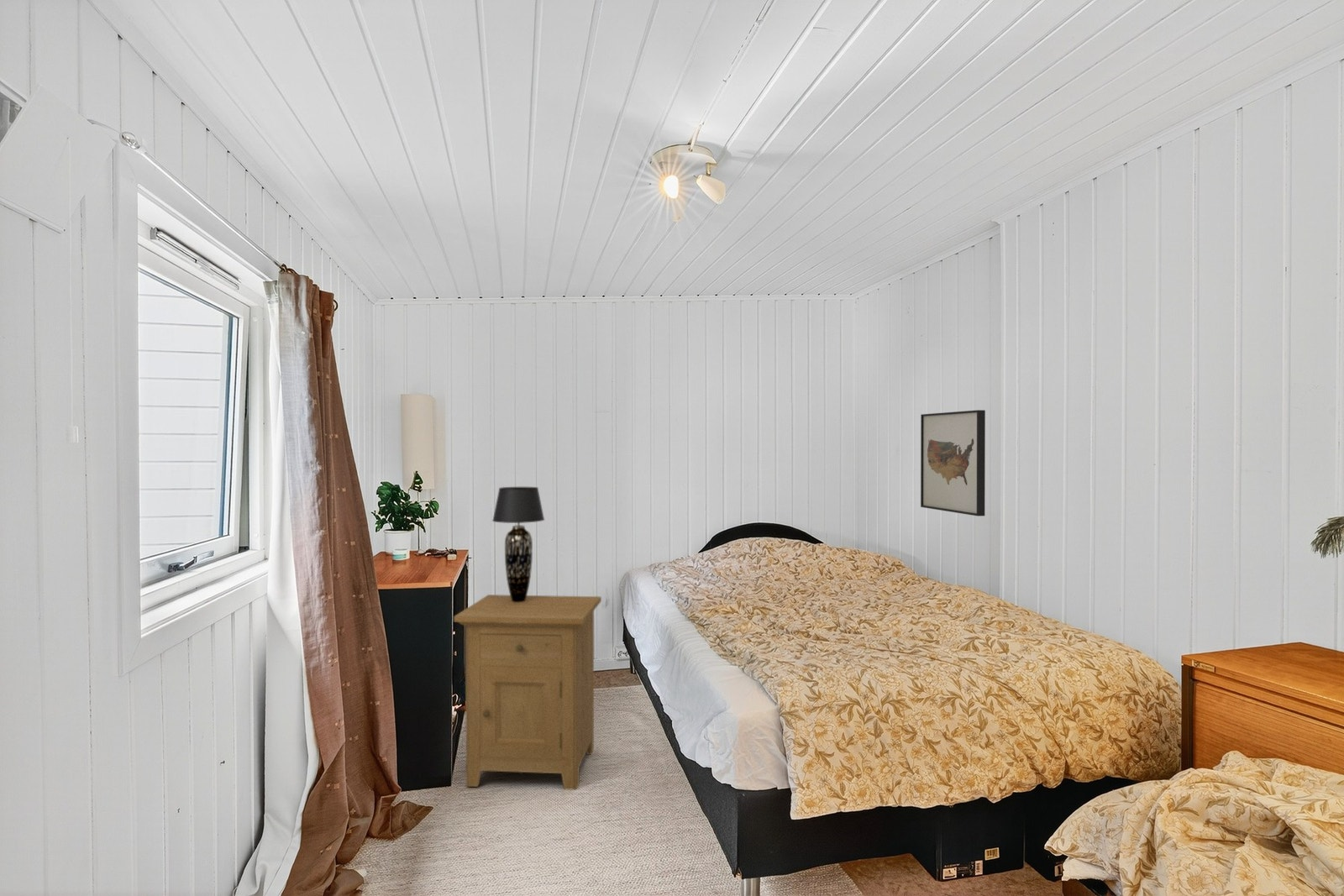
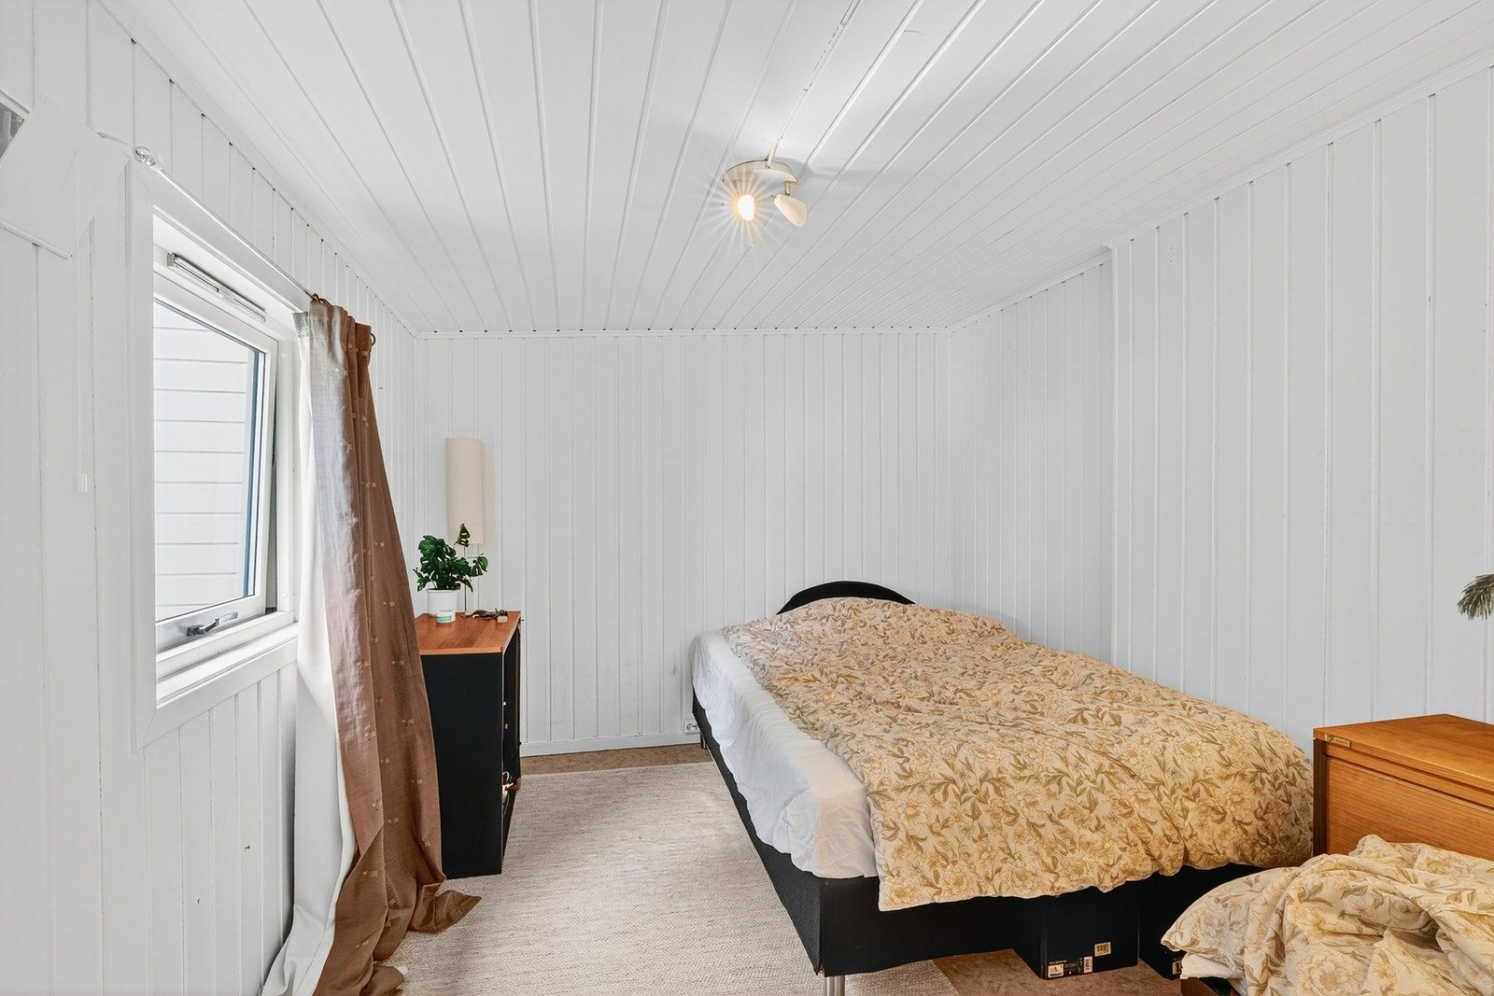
- wall art (950, 461)
- nightstand (532, 687)
- table lamp (518, 543)
